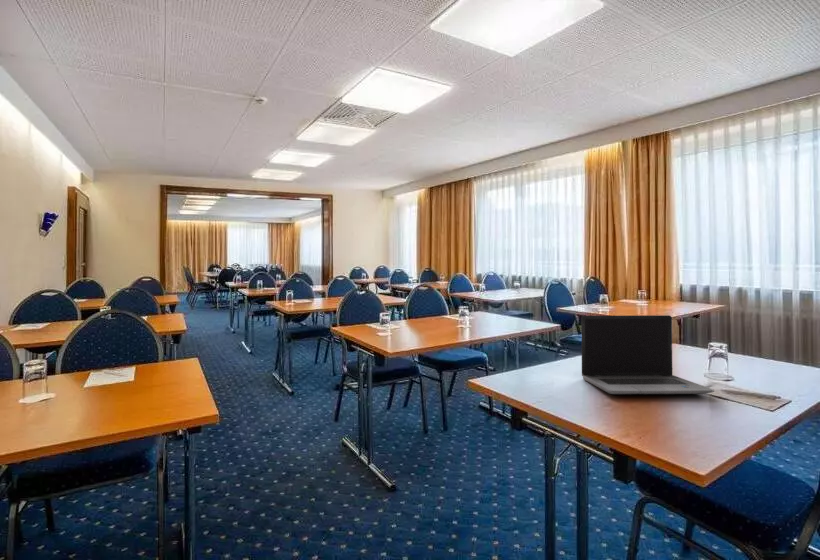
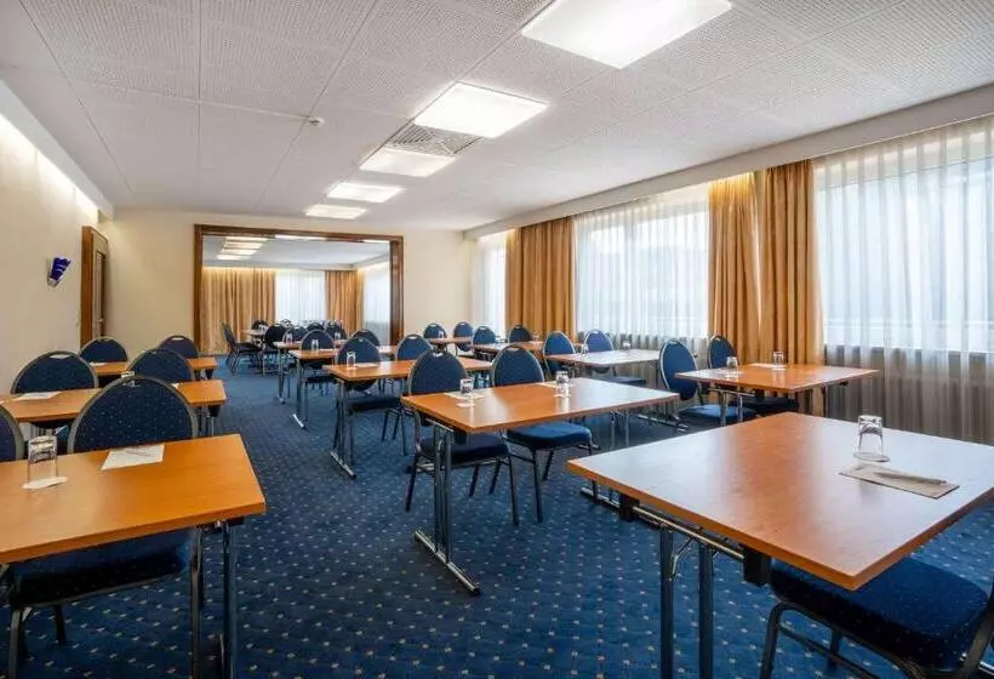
- laptop computer (643, 352)
